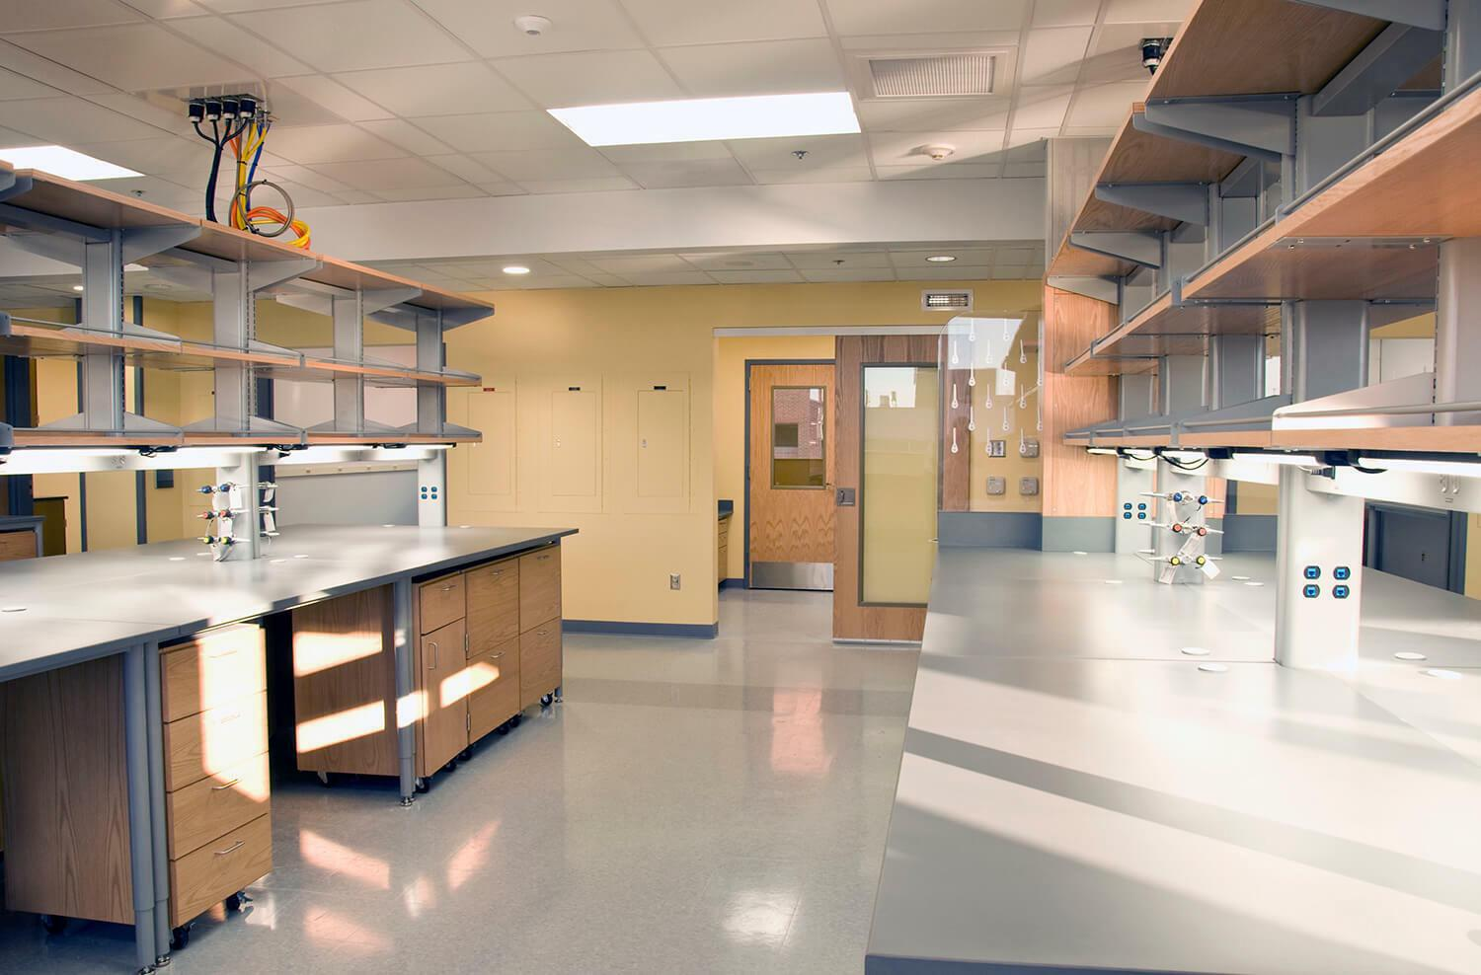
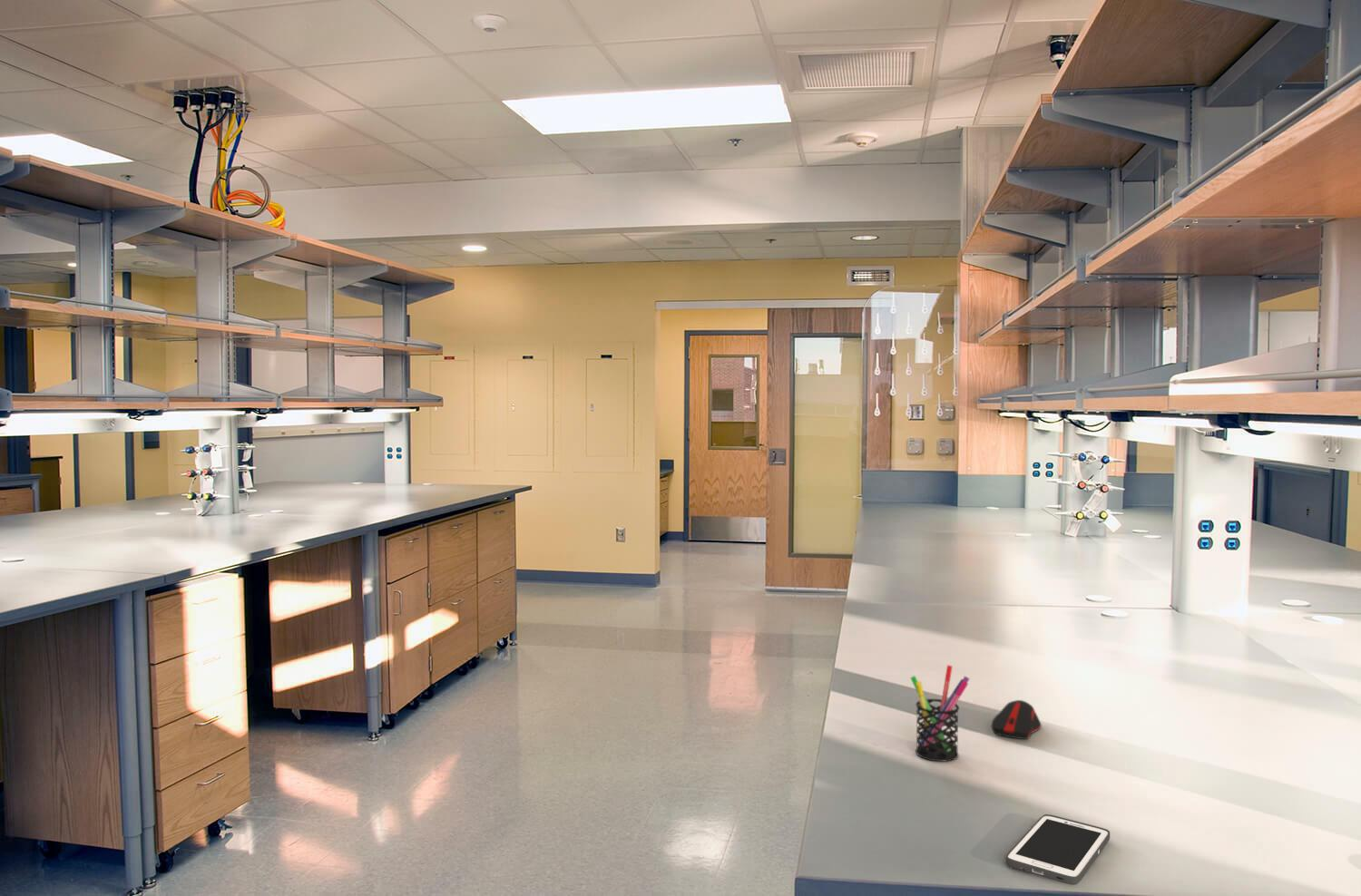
+ pen holder (935, 709)
+ cell phone (1059, 847)
+ computer mouse (1016, 716)
